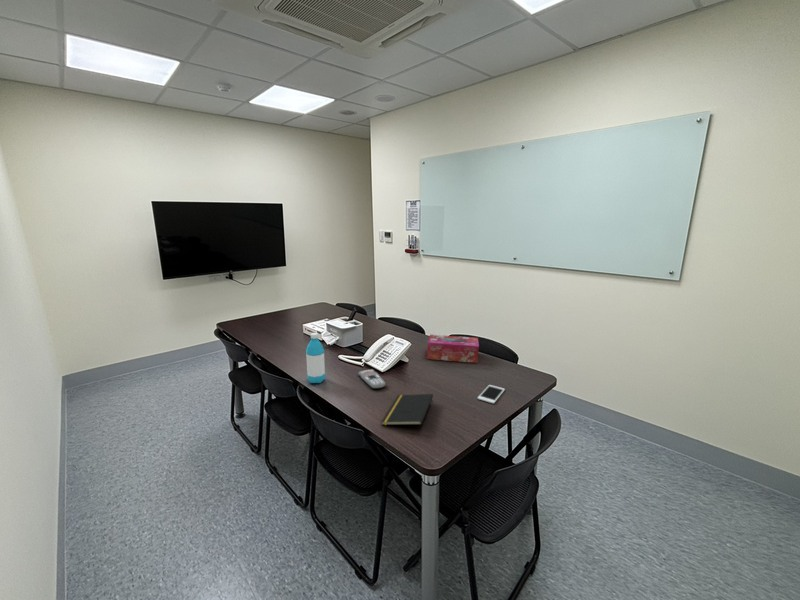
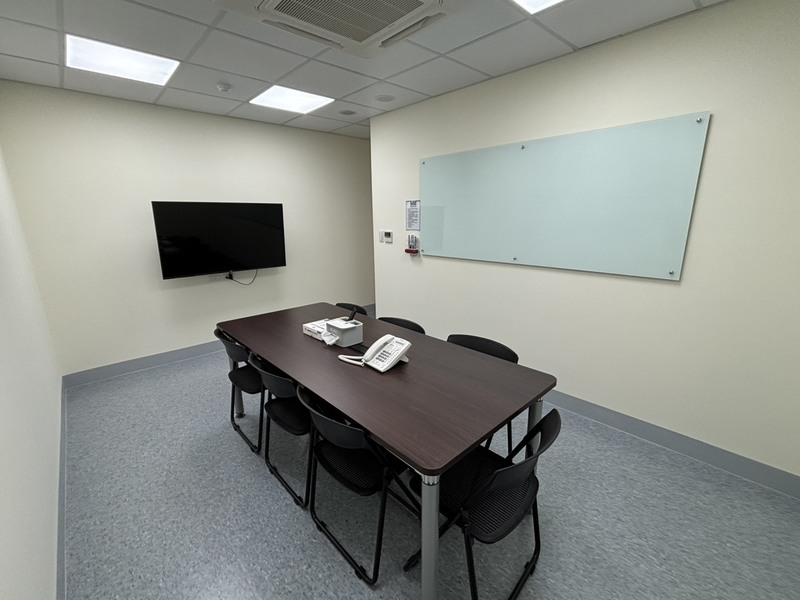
- cell phone (491, 393)
- tissue box (452, 348)
- remote control (372, 379)
- water bottle (315, 357)
- notepad (408, 408)
